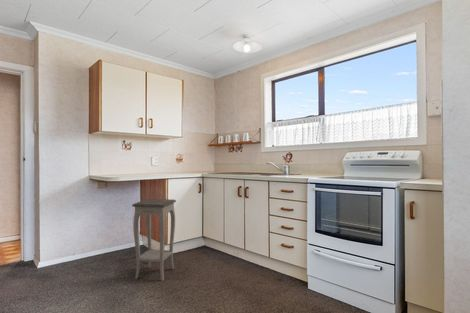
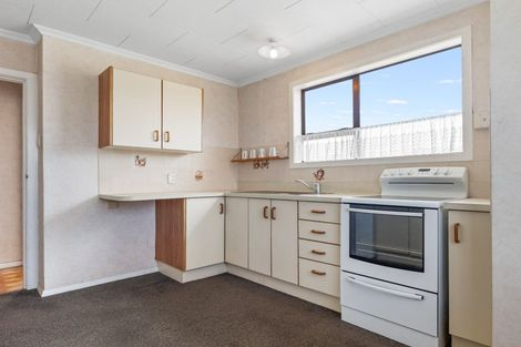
- accent table (150, 237)
